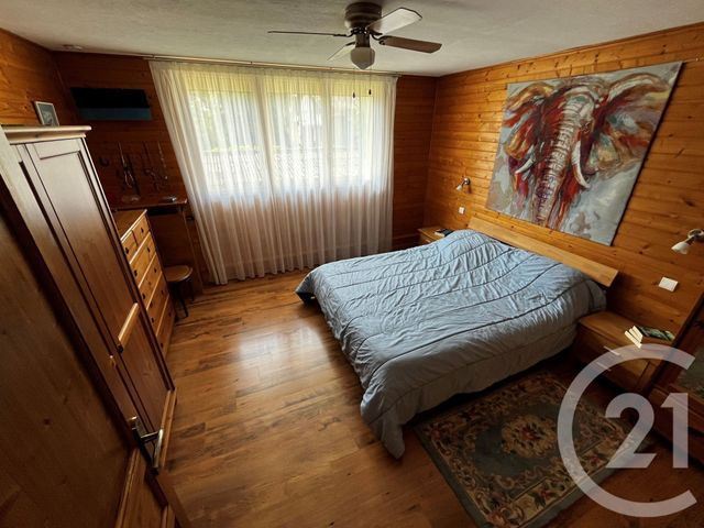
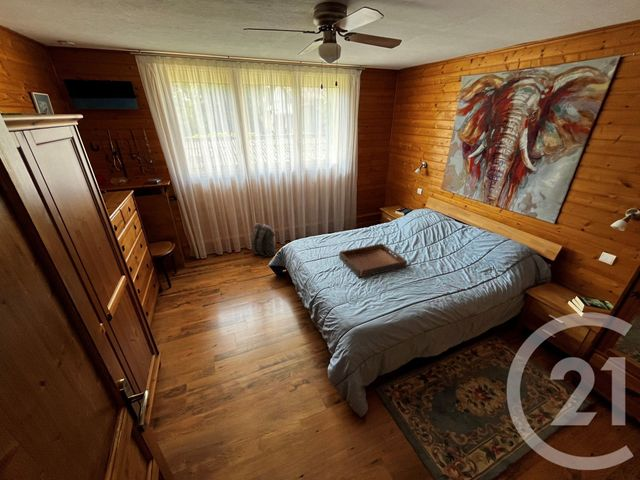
+ serving tray (371, 259)
+ backpack (263, 239)
